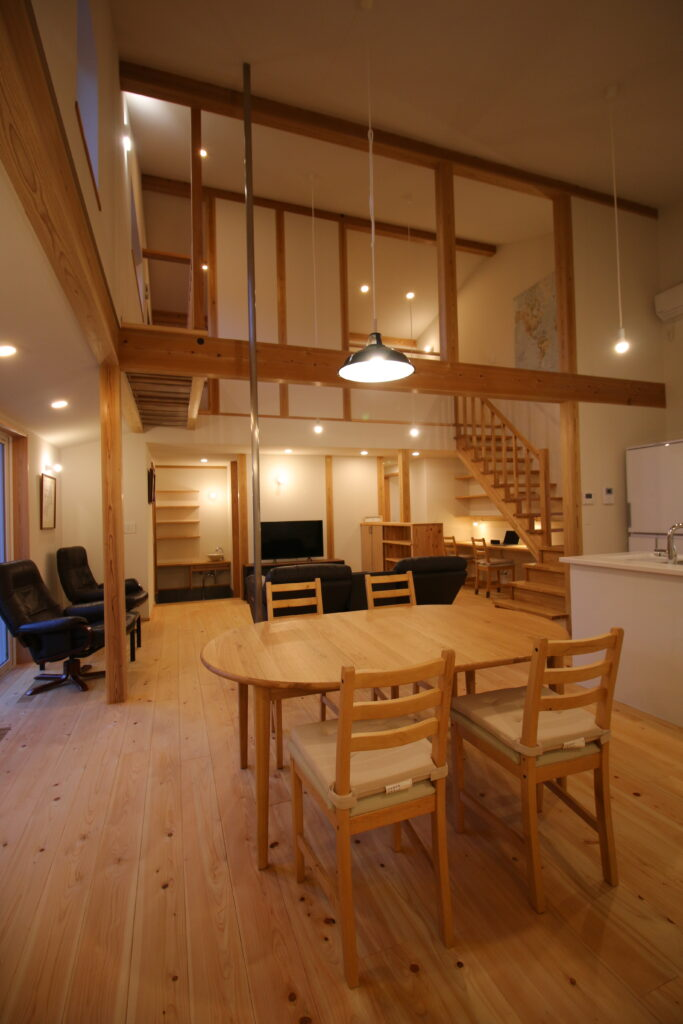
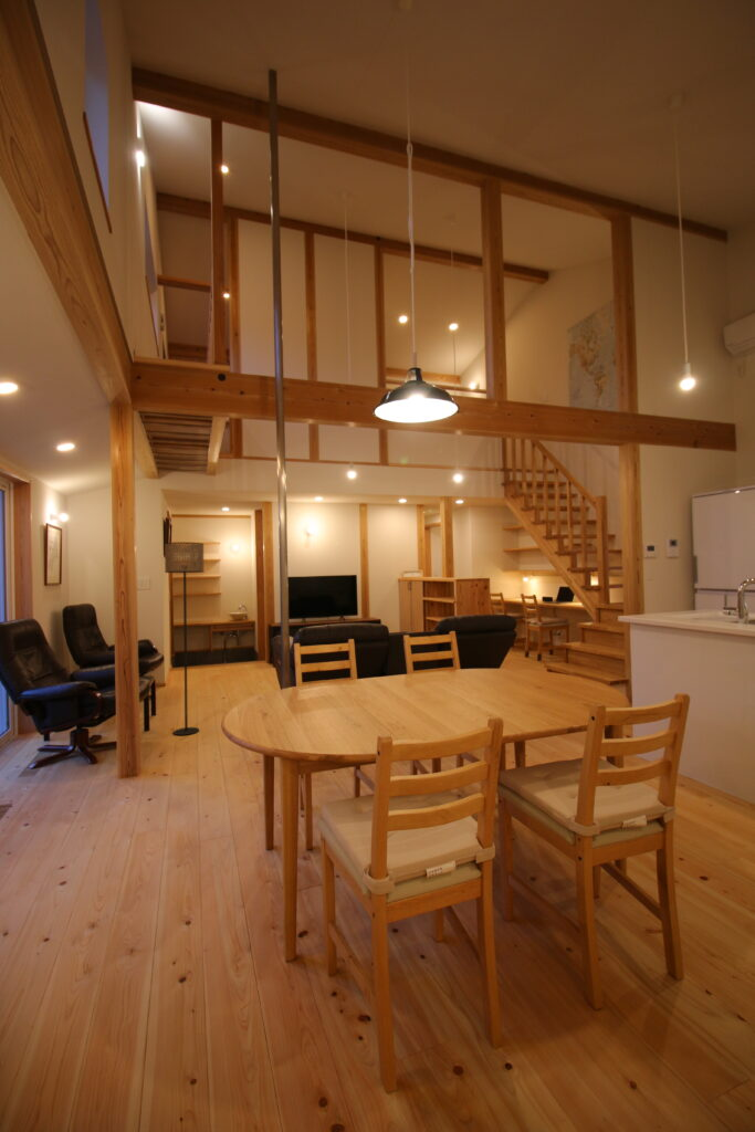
+ floor lamp (185, 637)
